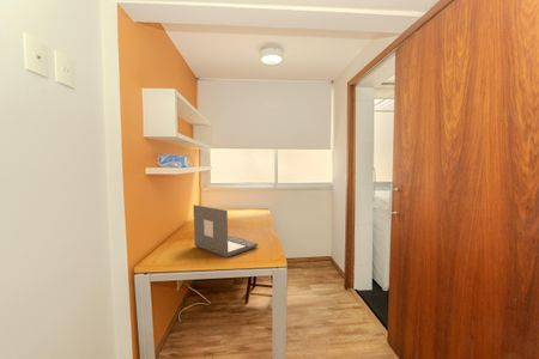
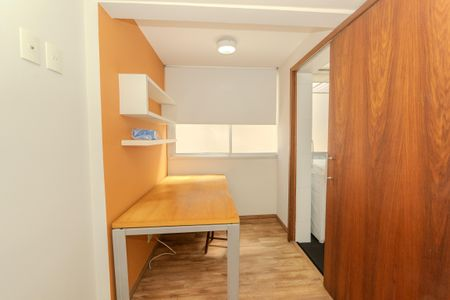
- laptop (225, 225)
